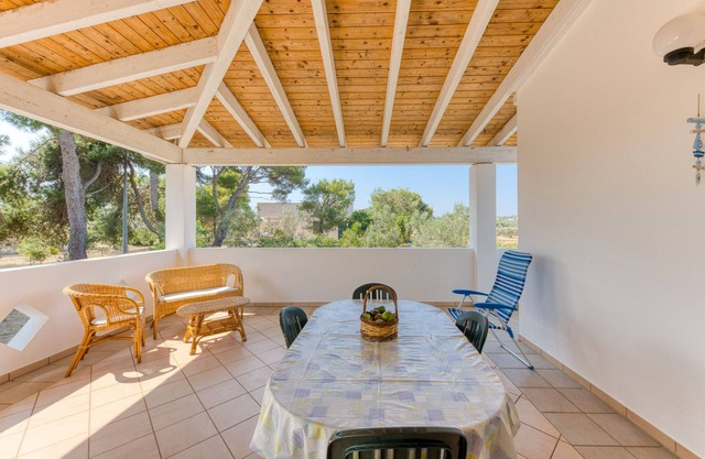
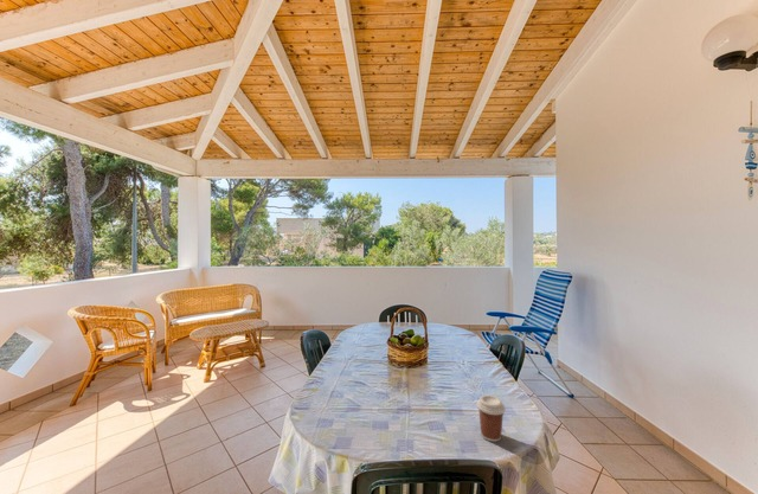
+ coffee cup (490, 417)
